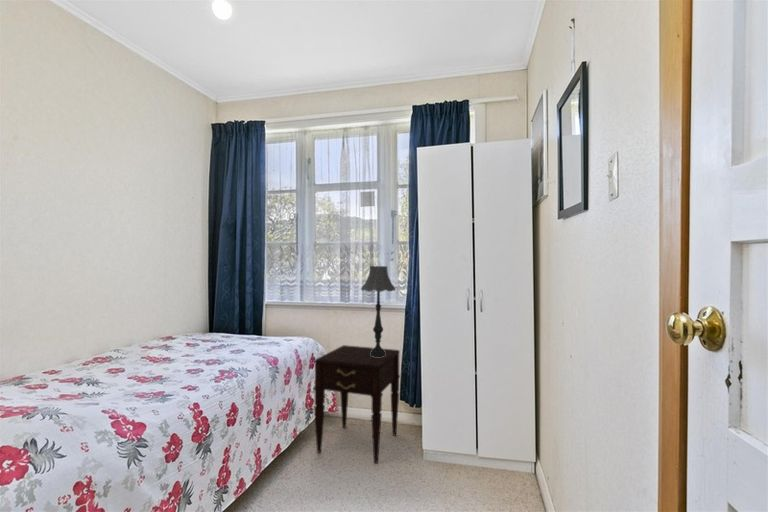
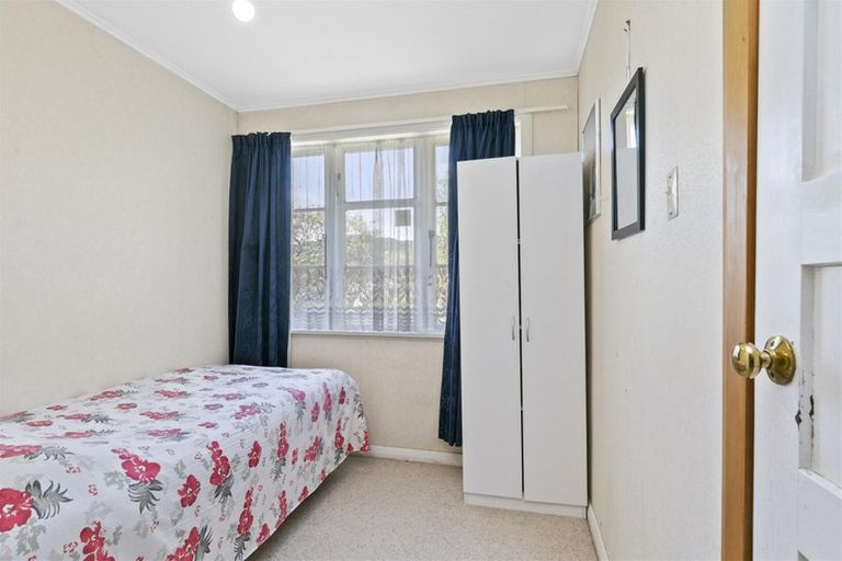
- table lamp (378, 310)
- nightstand (360, 394)
